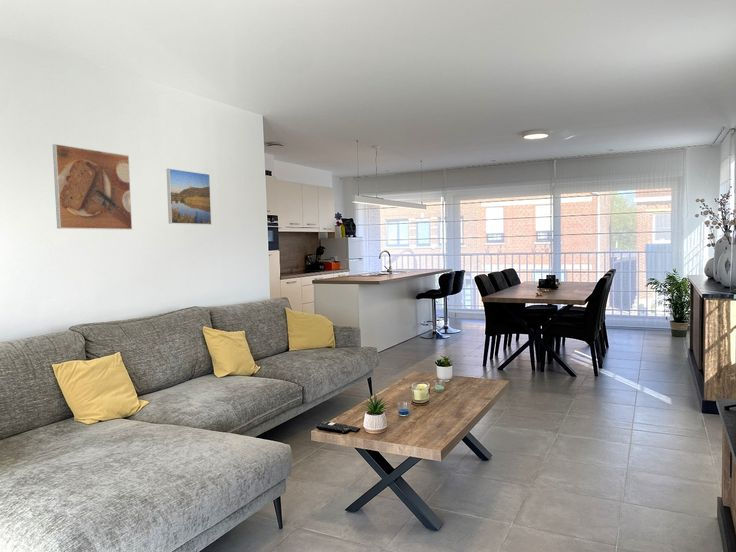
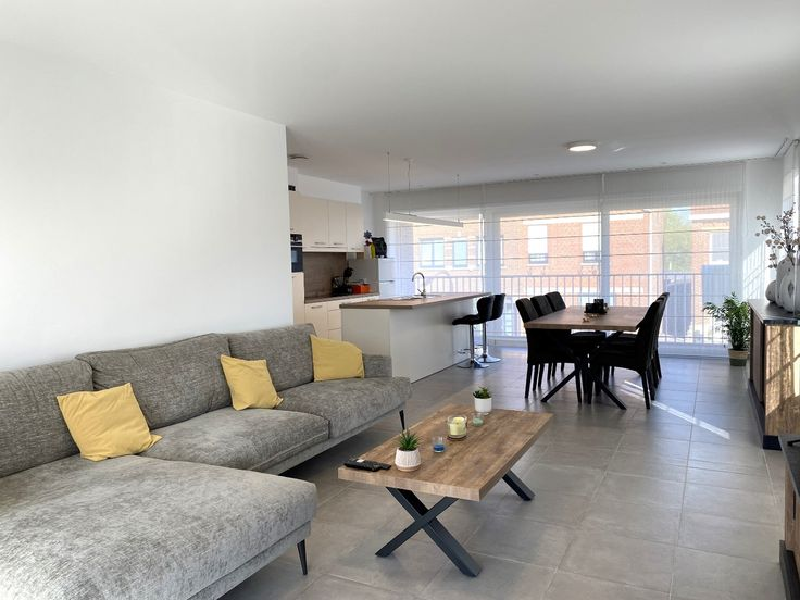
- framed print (95, 189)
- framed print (189, 197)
